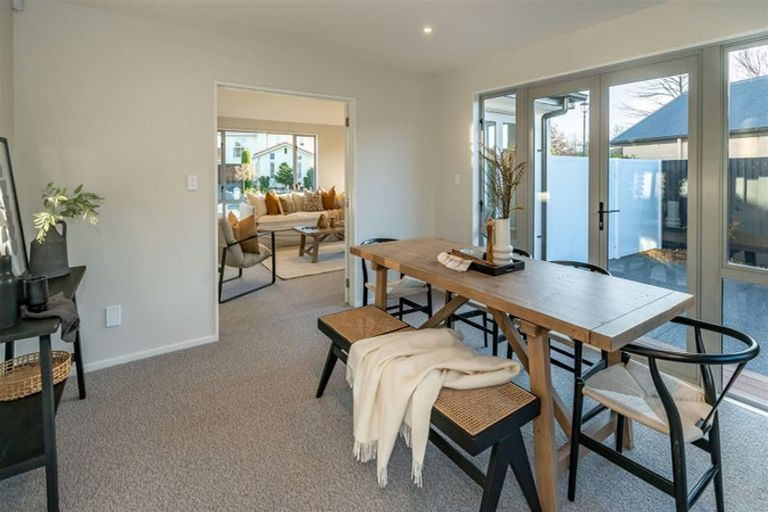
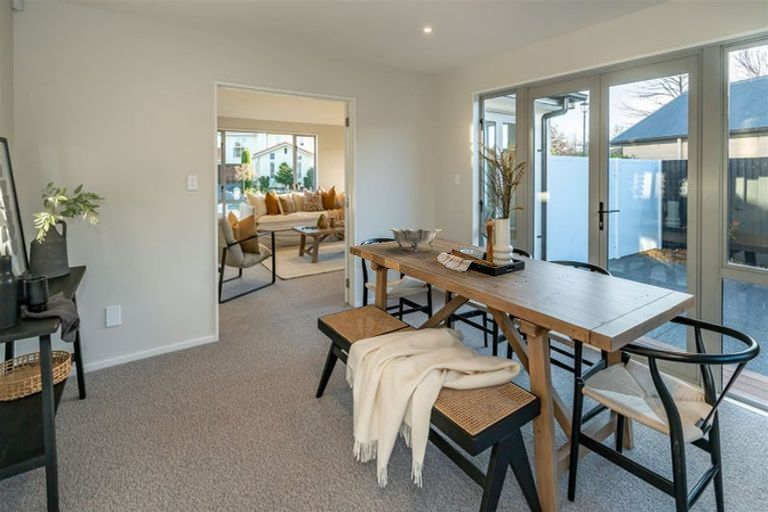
+ decorative bowl (414, 238)
